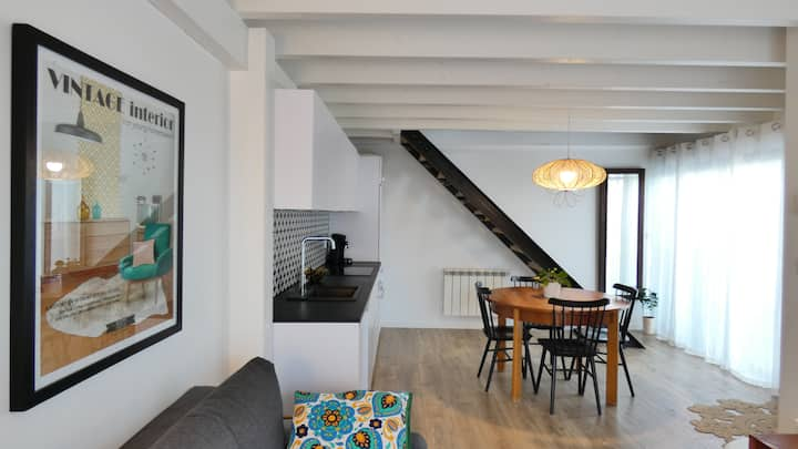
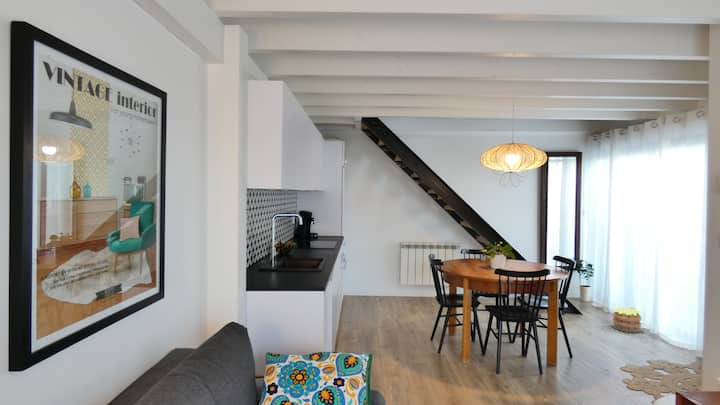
+ potted plant (626, 318)
